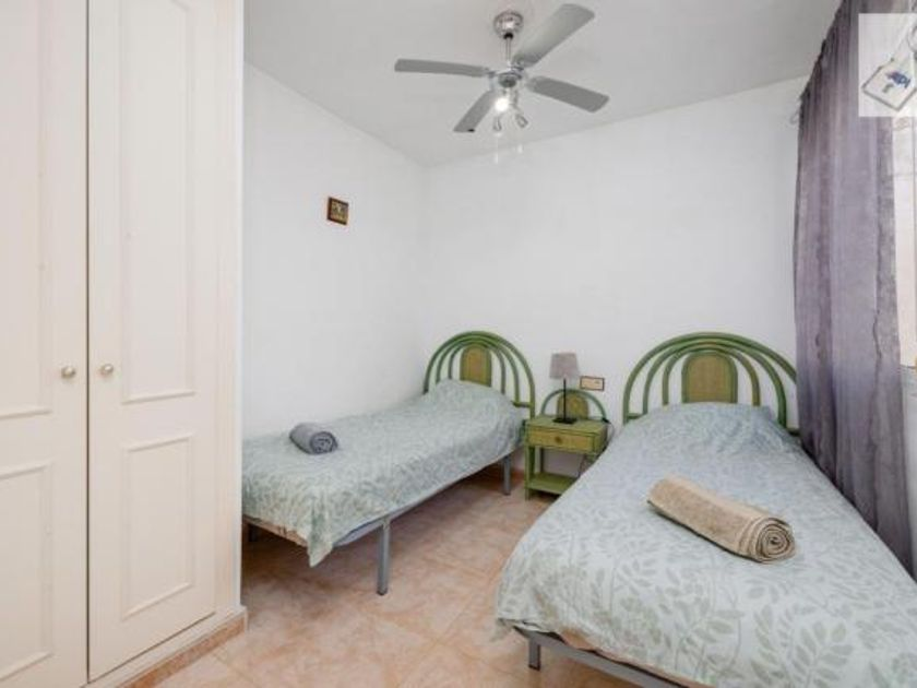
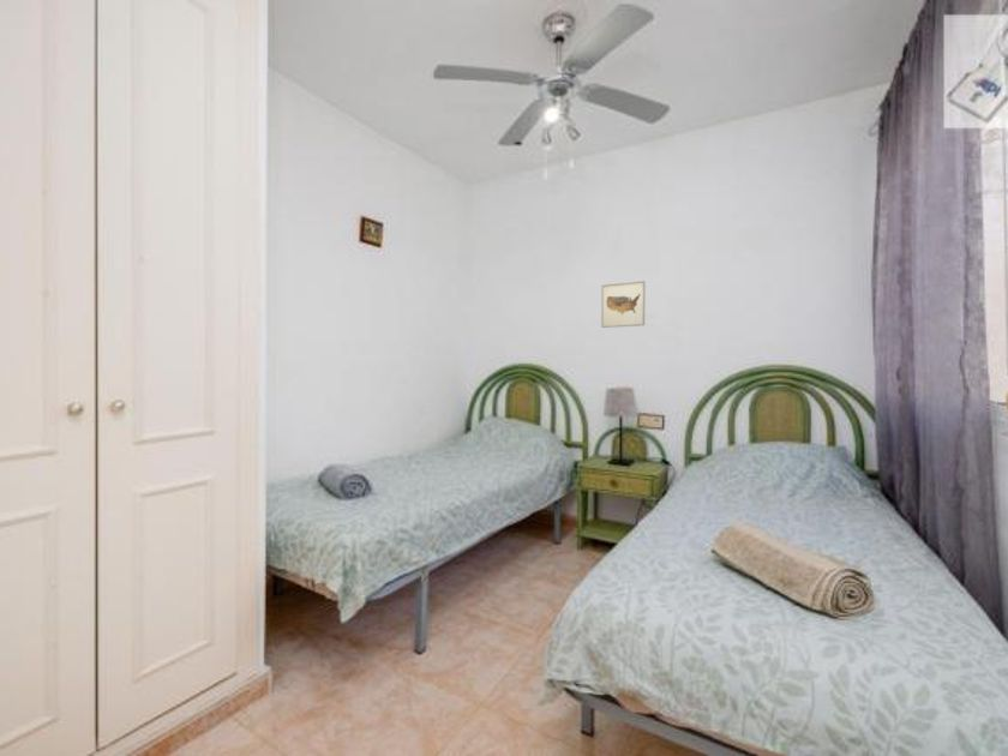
+ wall art (622, 305)
